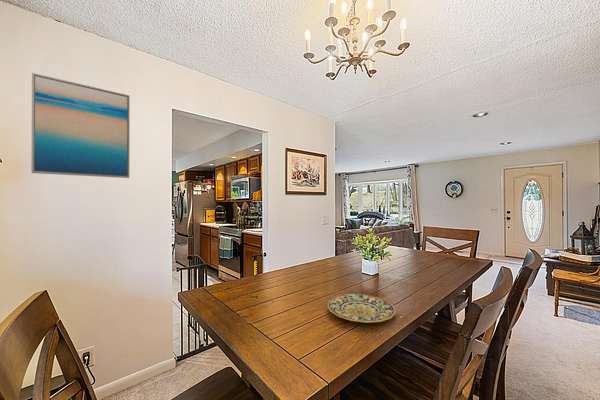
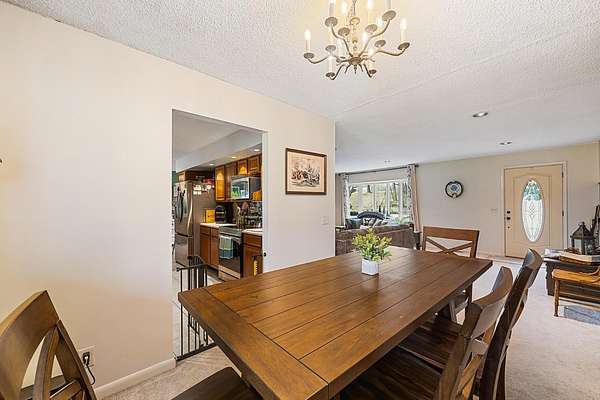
- wall art (85, 130)
- plate (360, 309)
